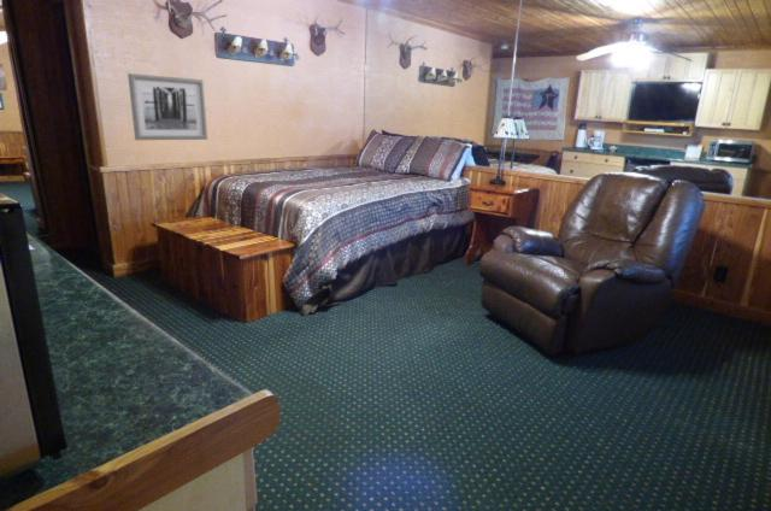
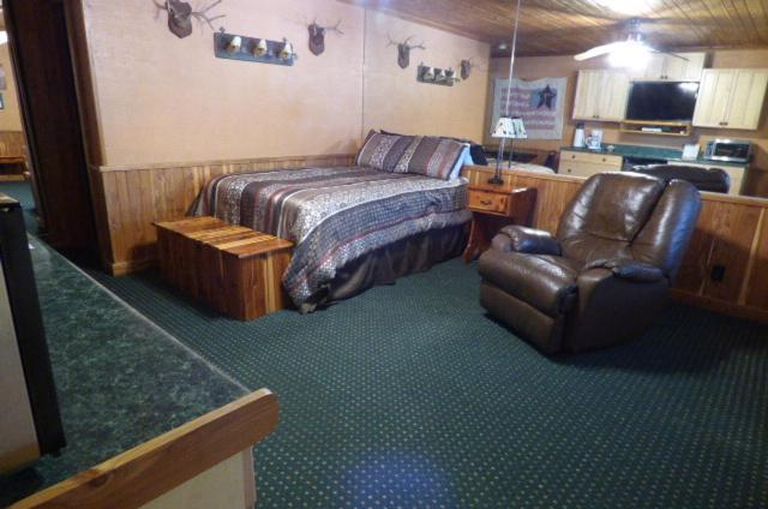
- wall art (170, 108)
